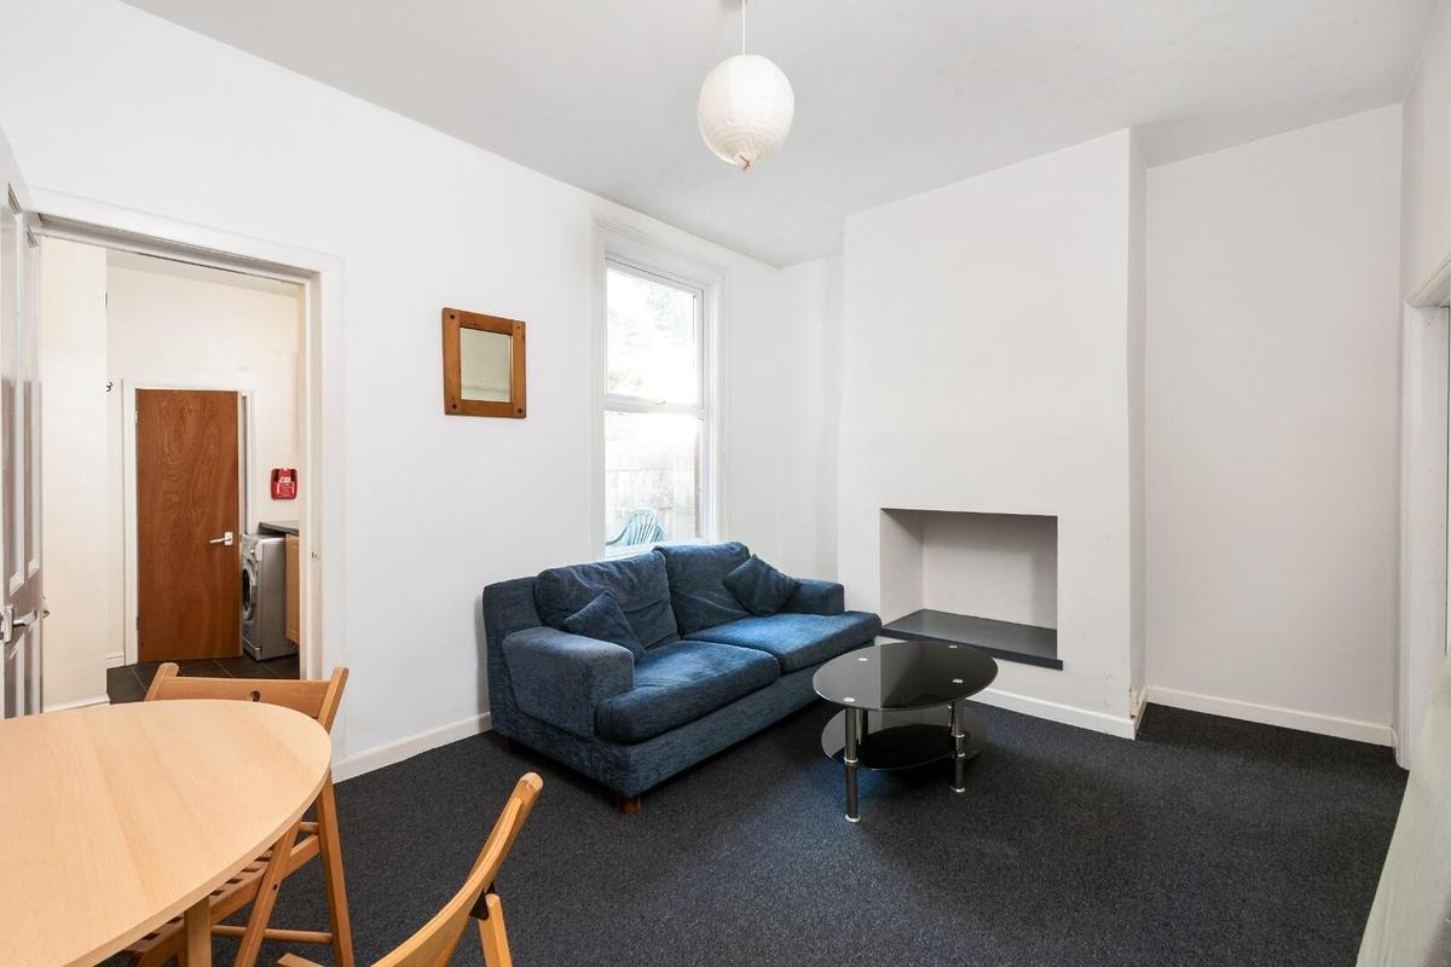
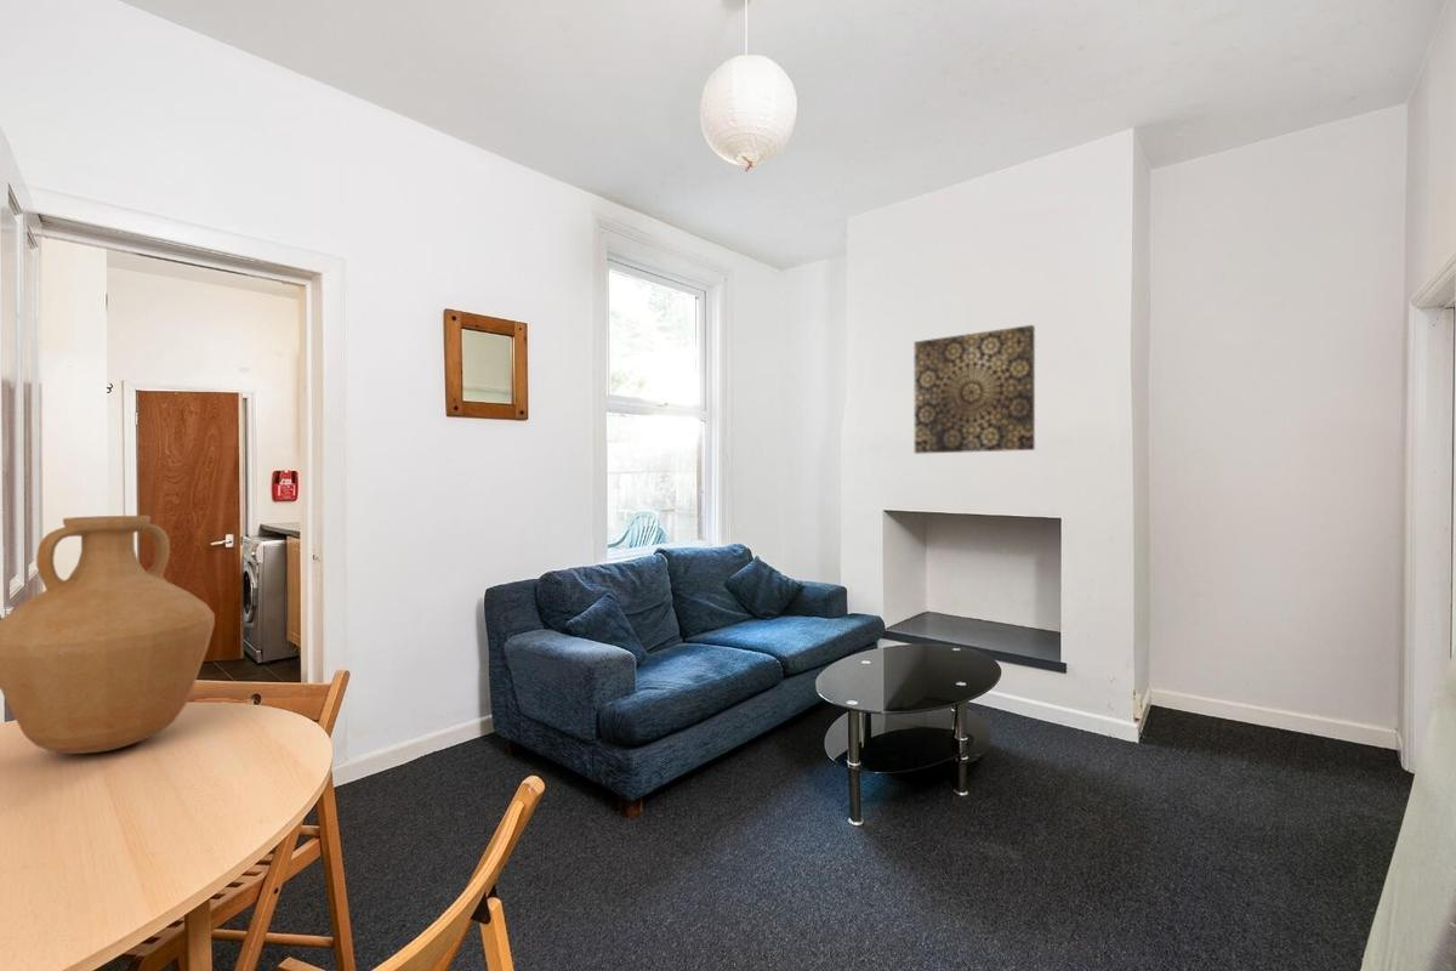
+ vase (108, 630)
+ wall art (971, 392)
